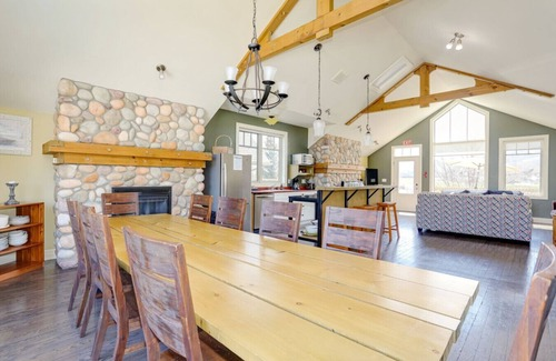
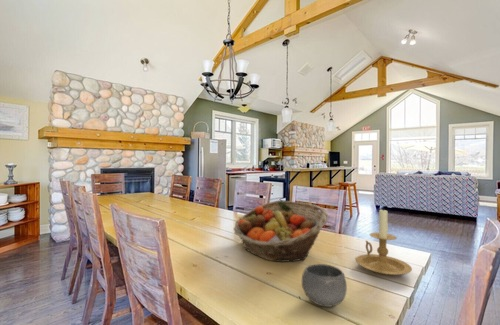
+ bowl (323, 285)
+ candle holder (382, 238)
+ fruit basket (278, 227)
